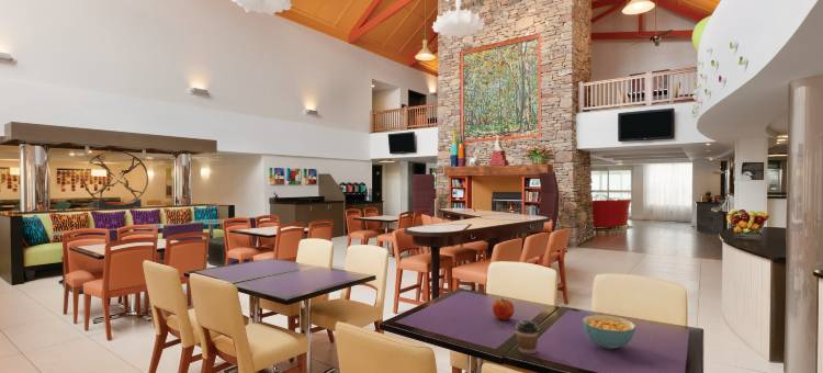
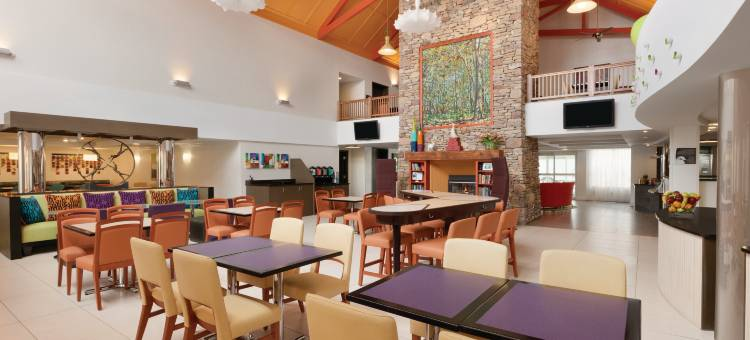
- coffee cup (527, 335)
- apple (503, 307)
- cereal bowl (608, 334)
